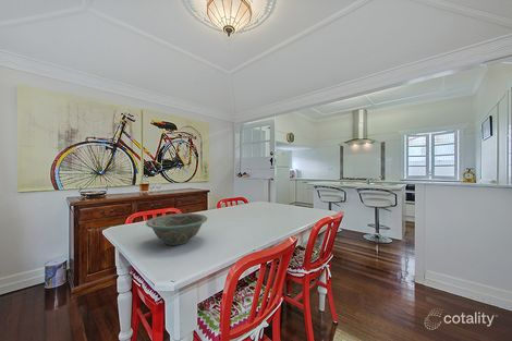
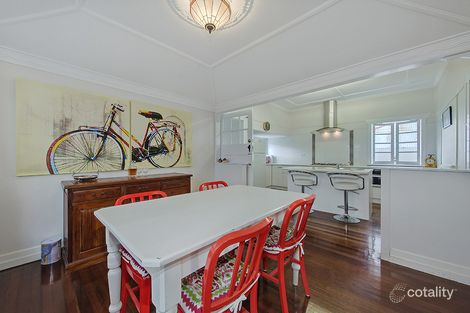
- decorative bowl (178, 230)
